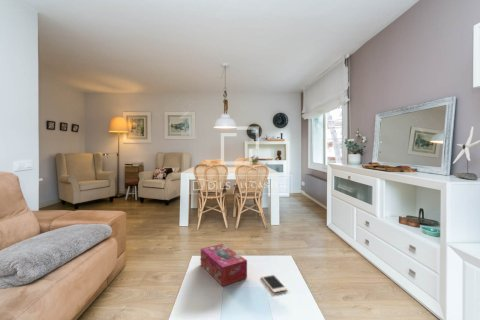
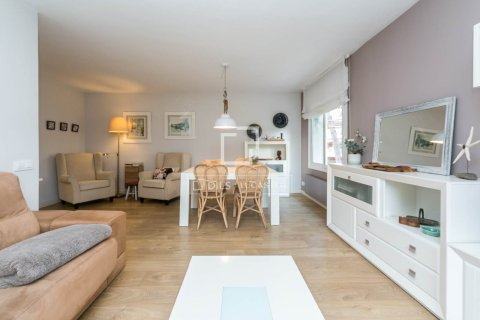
- tissue box (222, 262)
- cell phone (273, 282)
